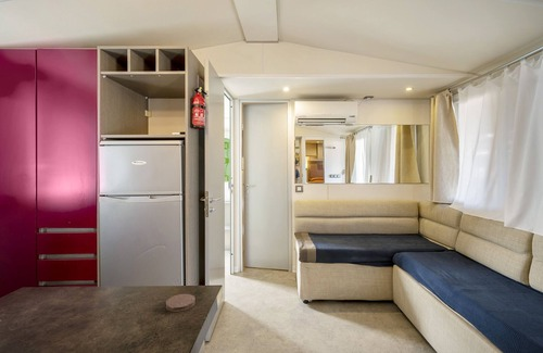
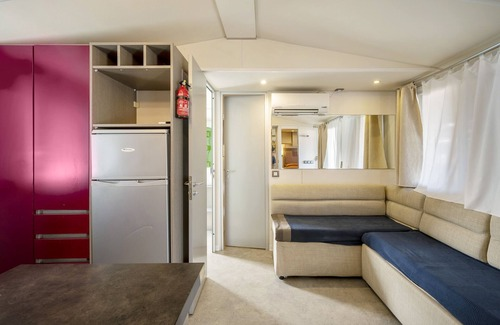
- coaster (180, 302)
